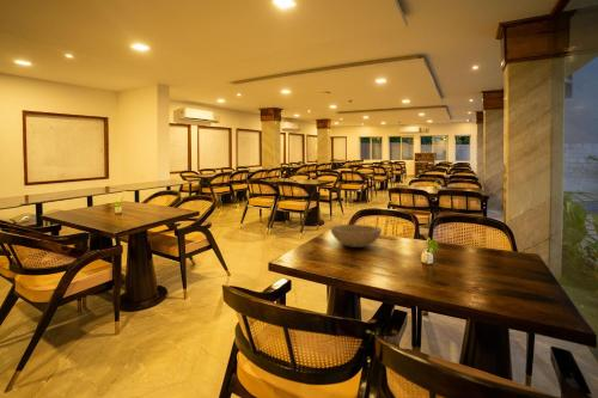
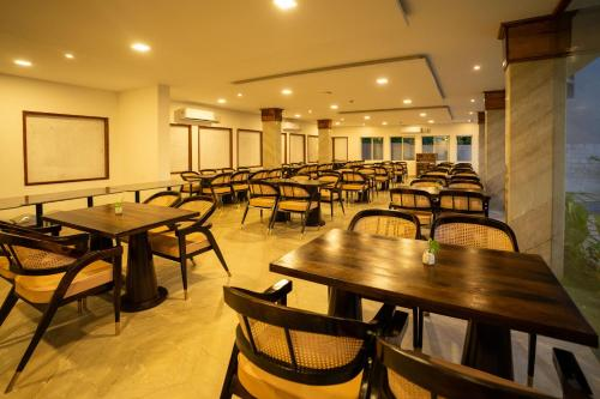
- bowl (355, 237)
